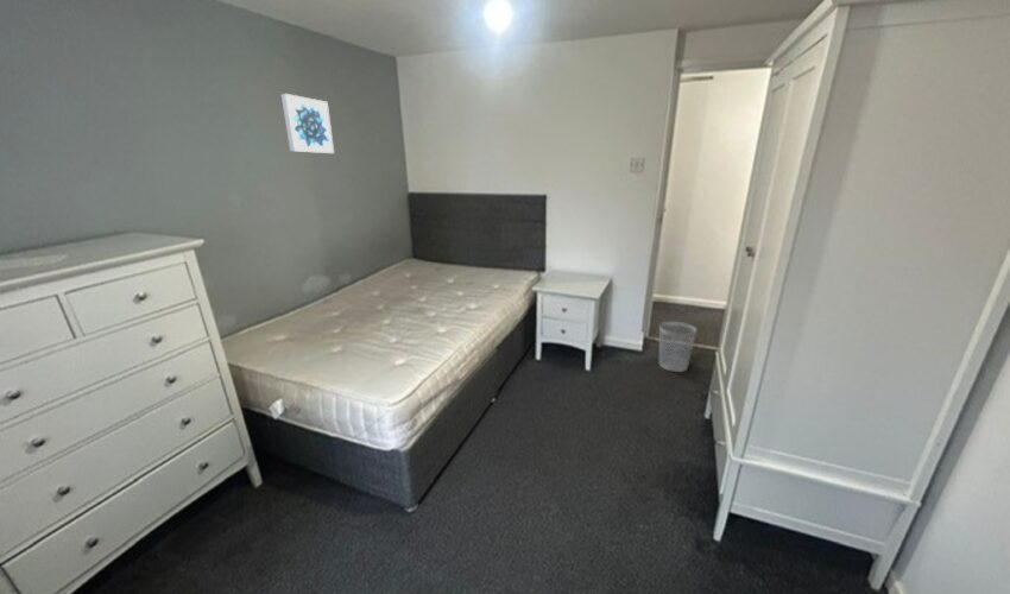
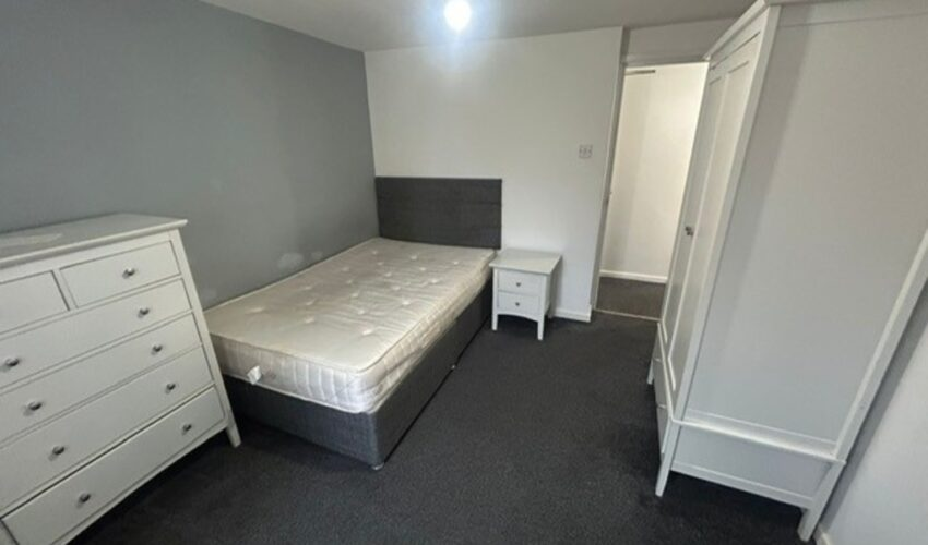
- wastebasket (675, 347)
- wall art (309, 125)
